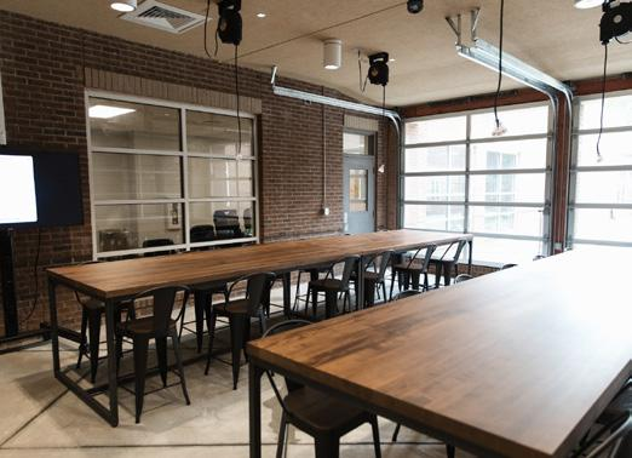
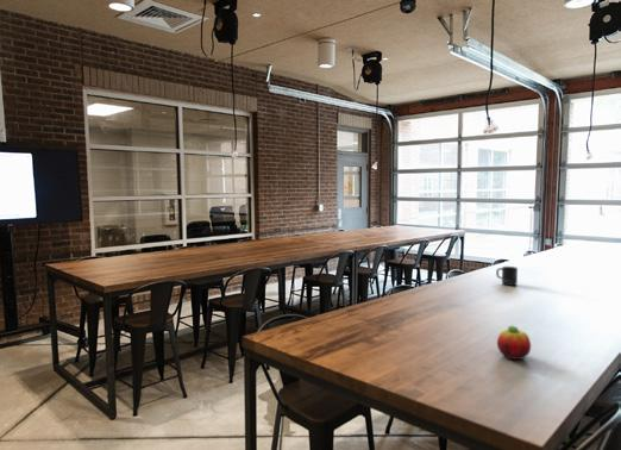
+ mug (506, 275)
+ fruit (513, 342)
